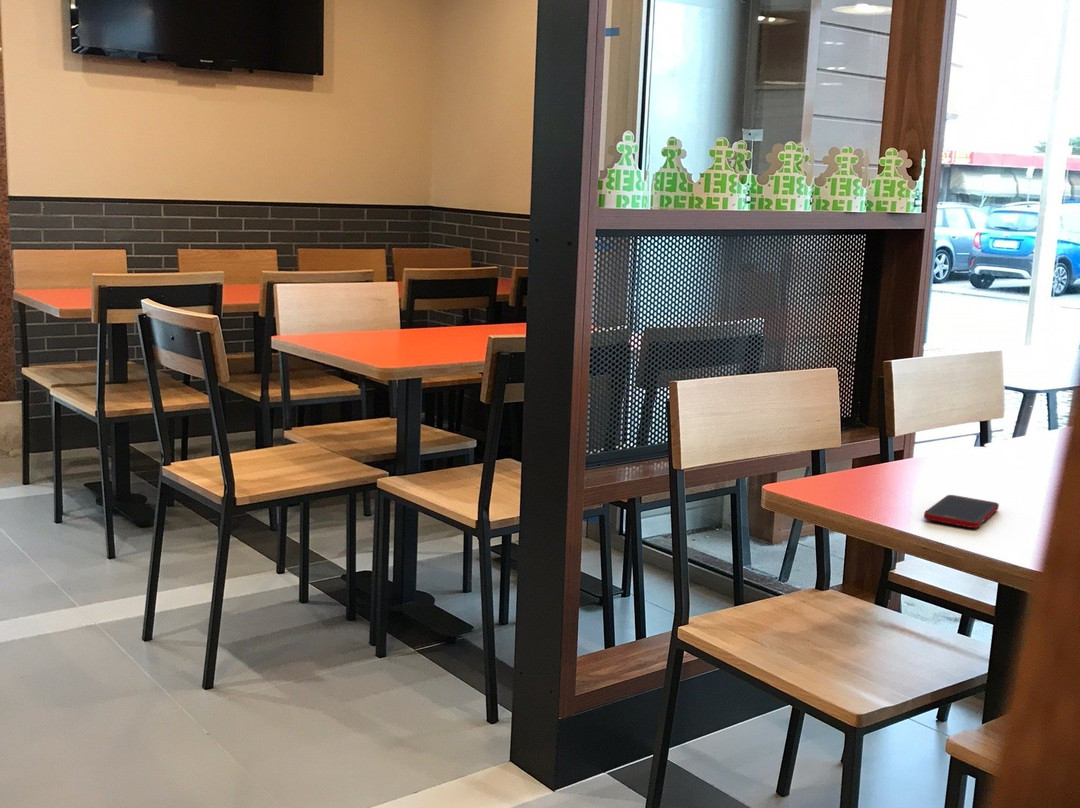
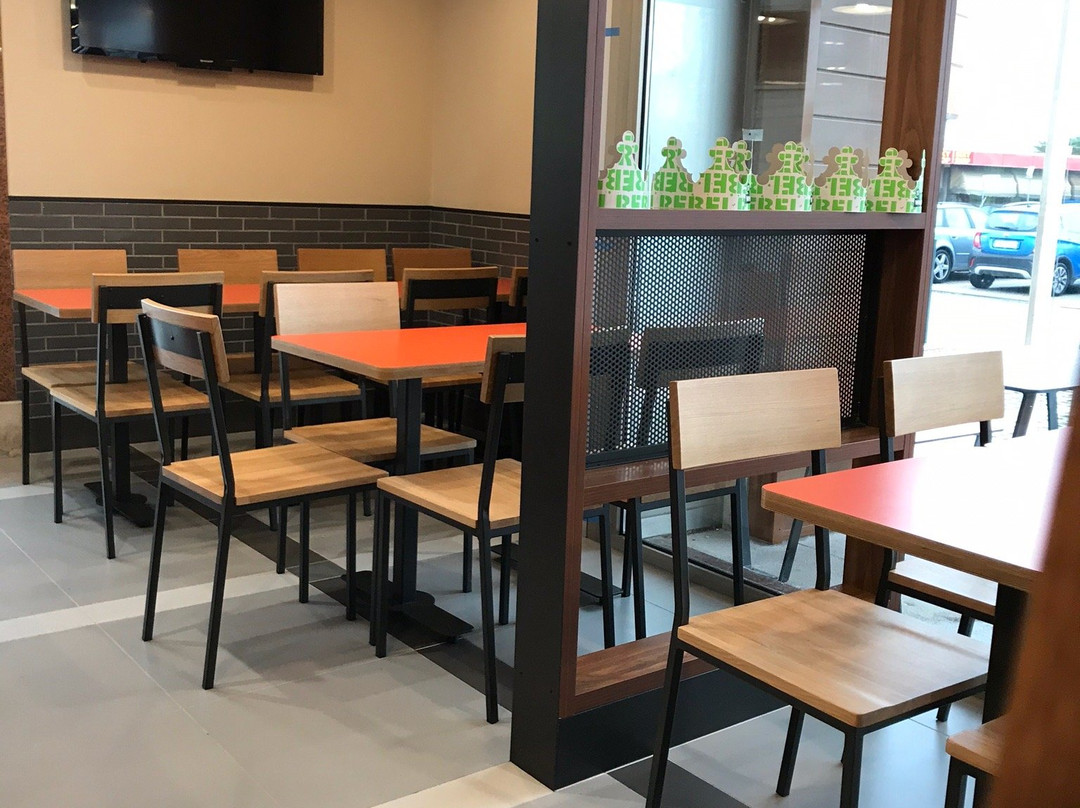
- cell phone (961, 511)
